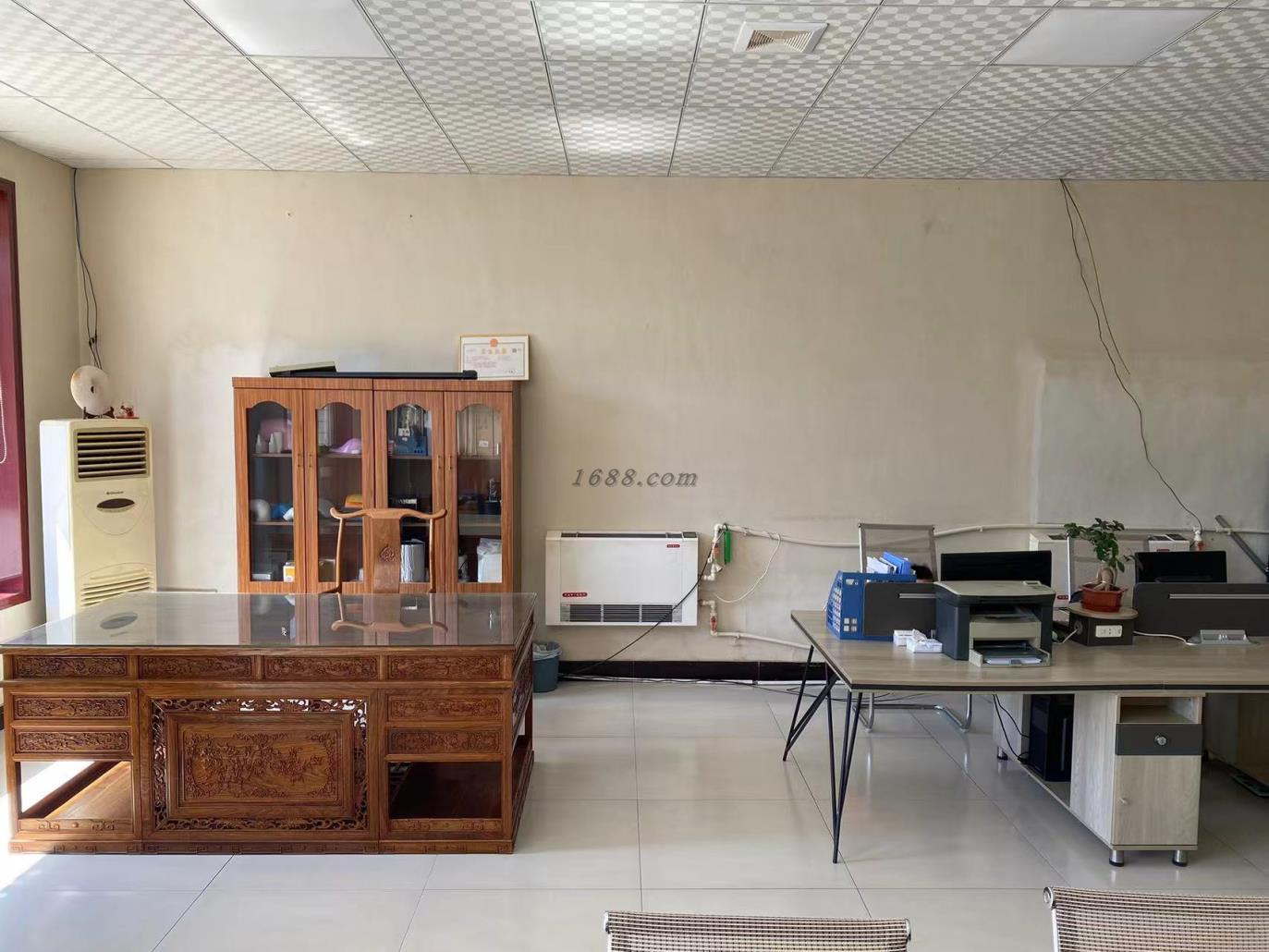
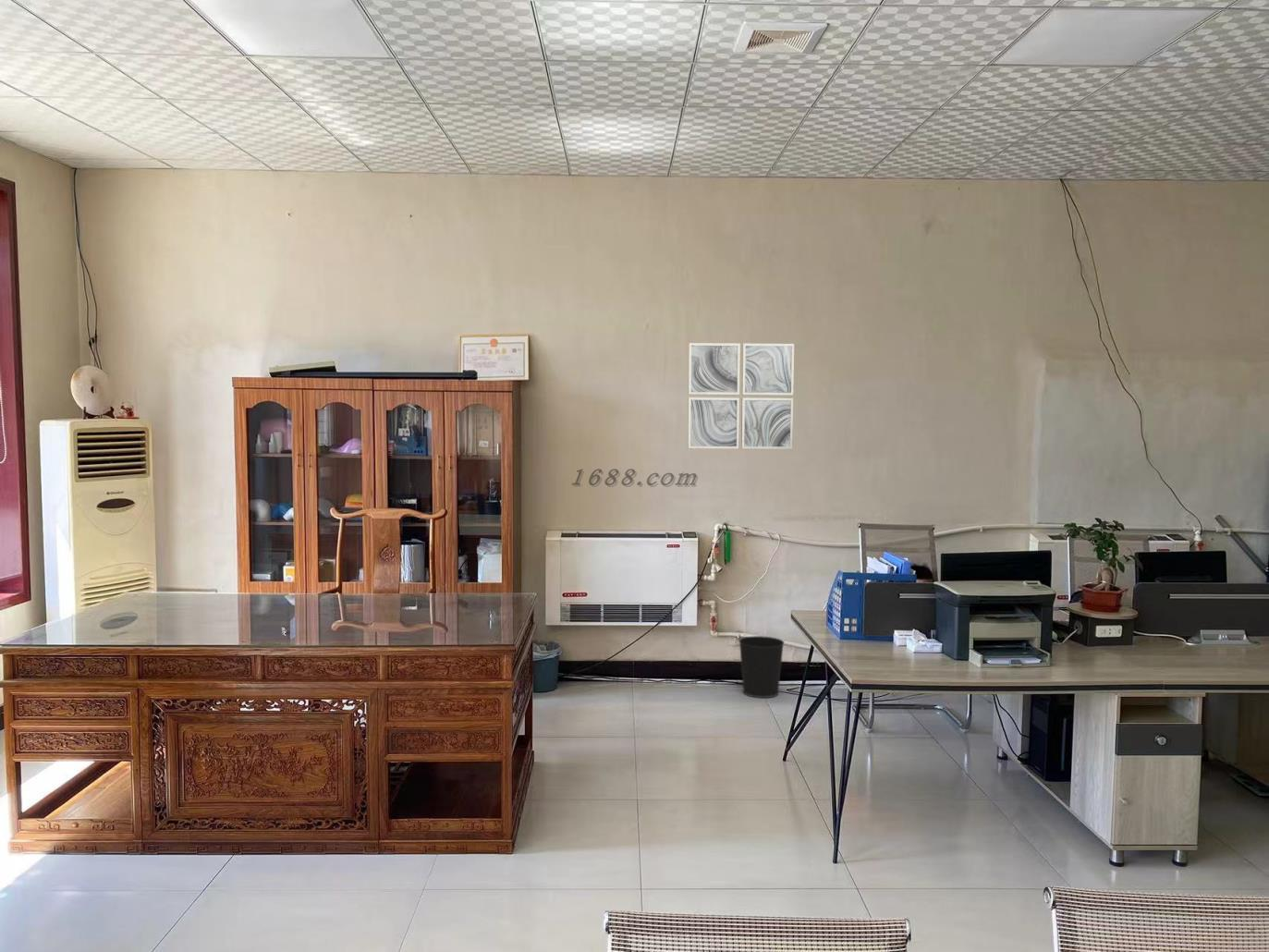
+ wall art (738, 397)
+ wastebasket (761, 666)
